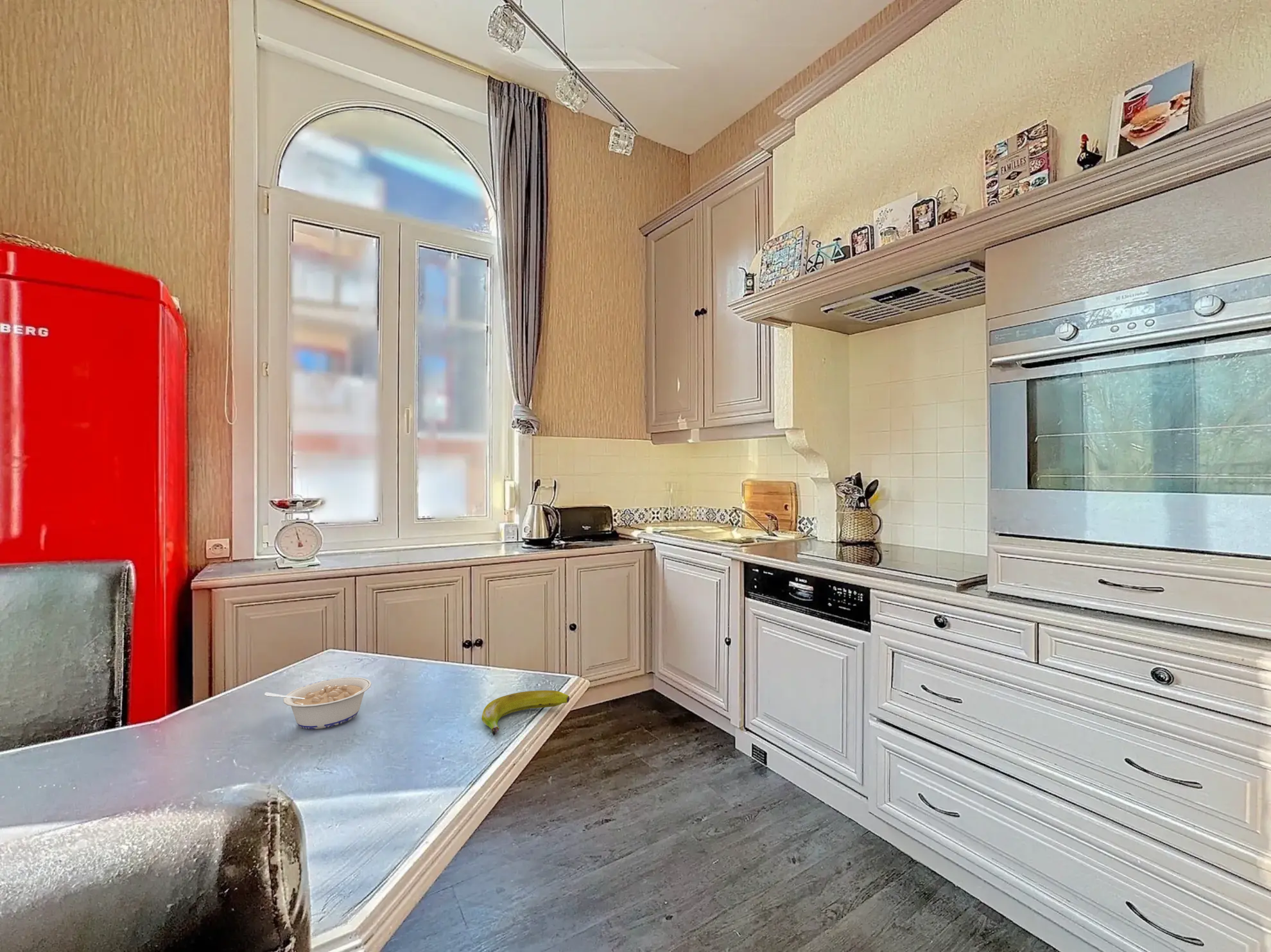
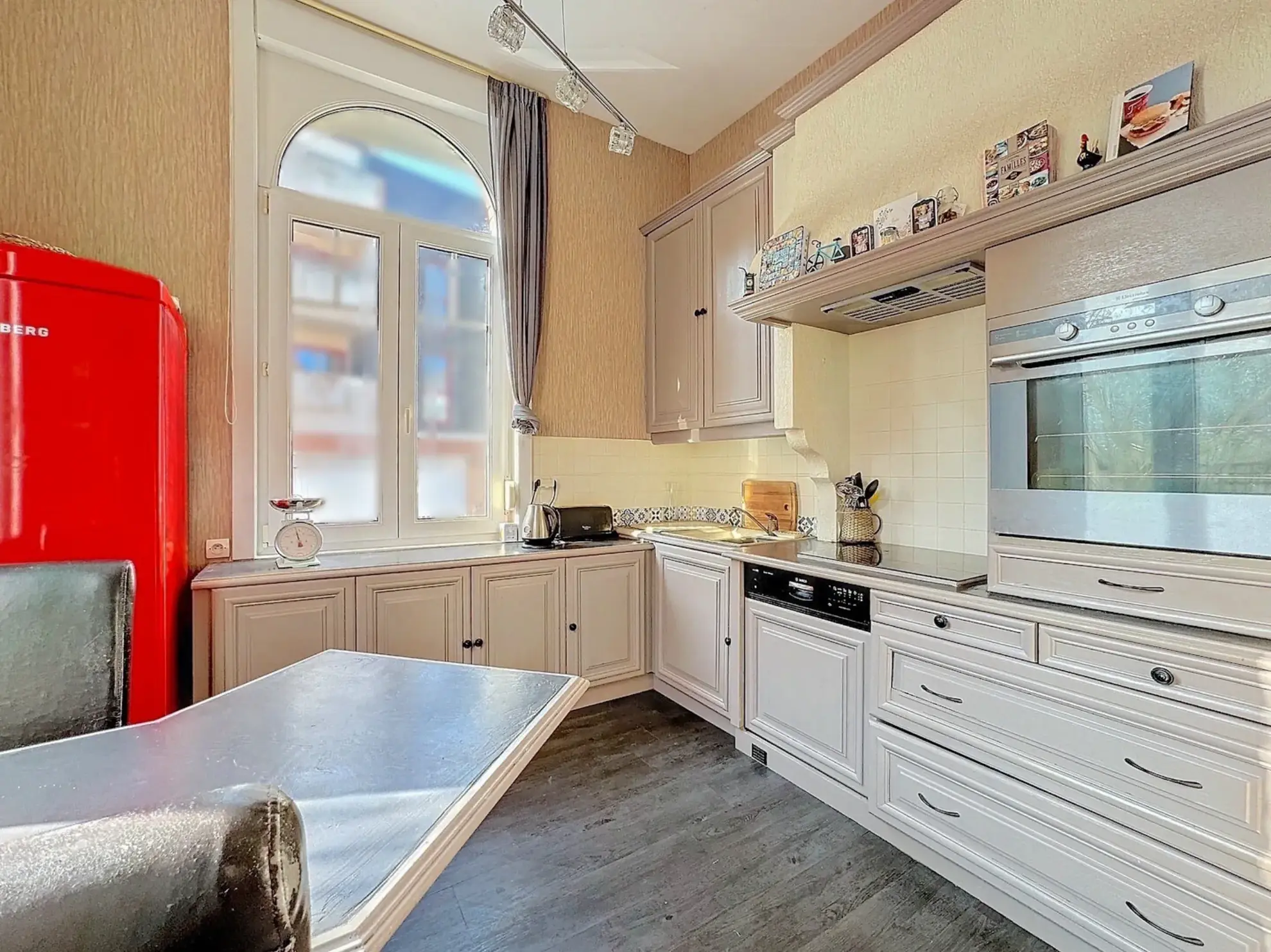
- banana (521, 706)
- legume (325, 702)
